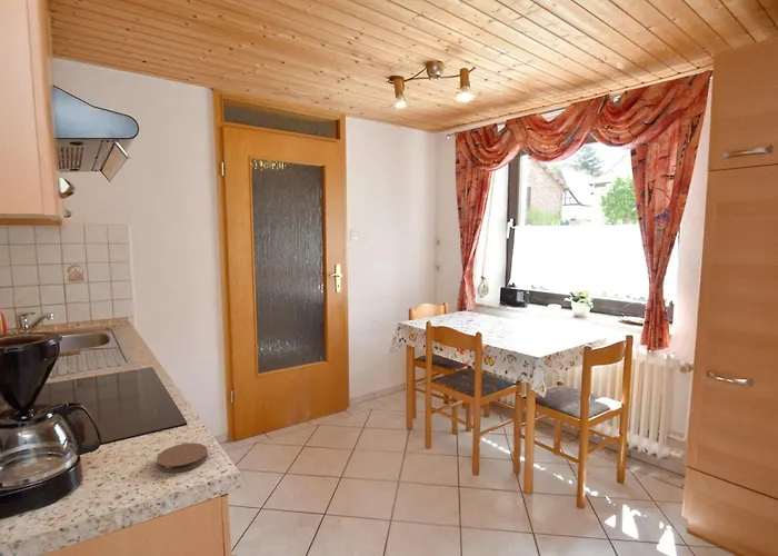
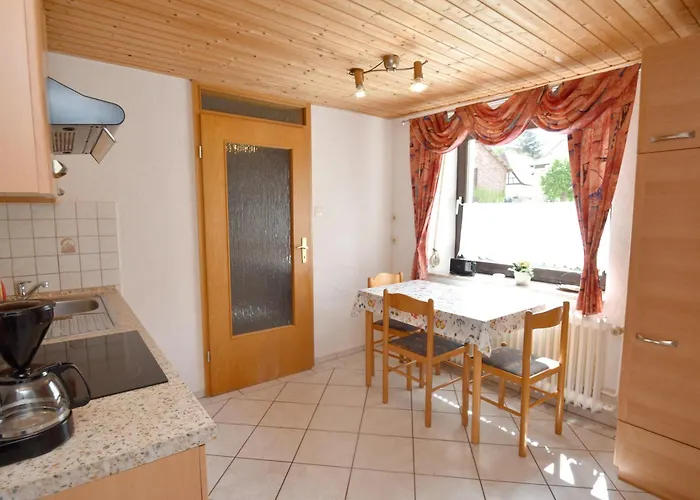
- coaster (182, 456)
